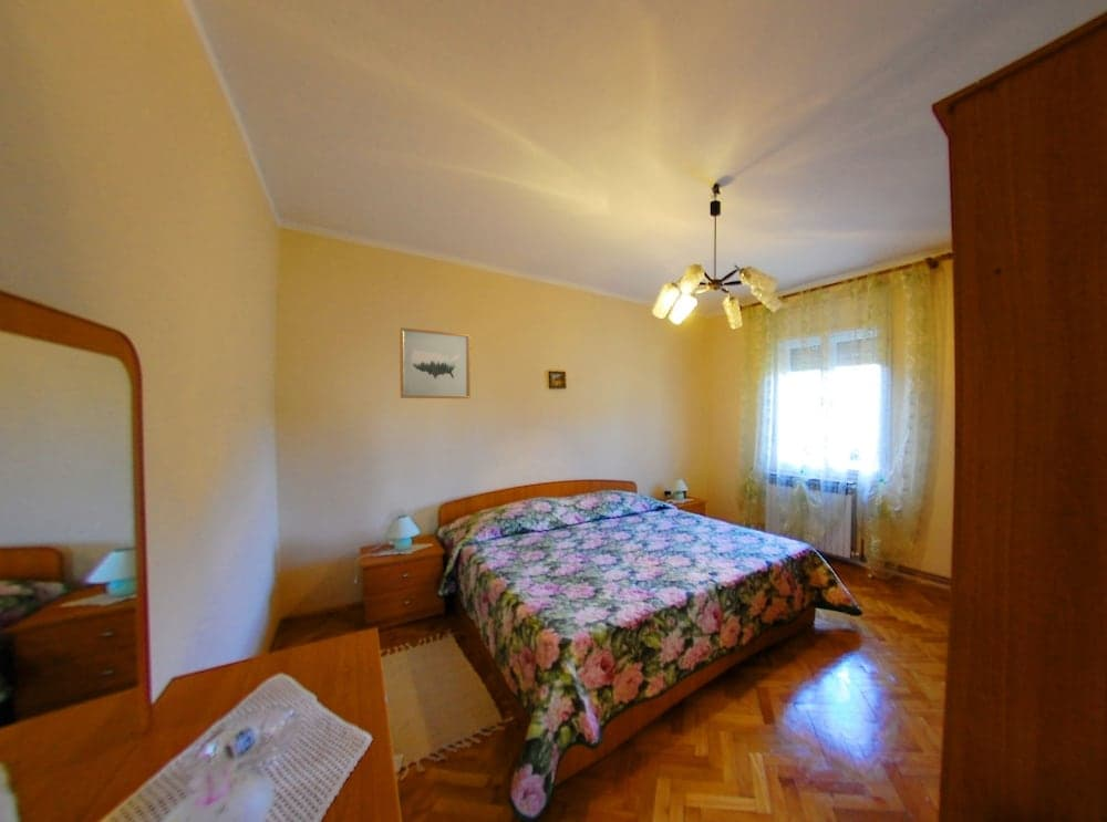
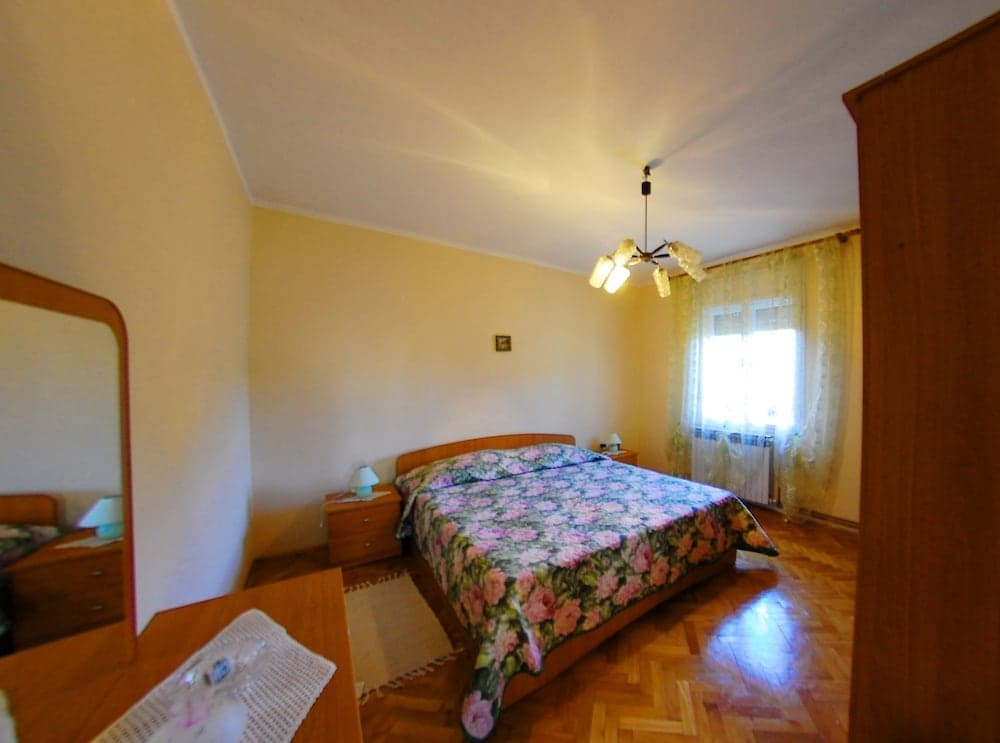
- wall art (436, 364)
